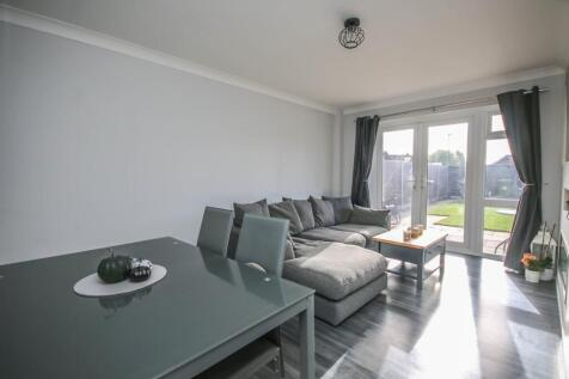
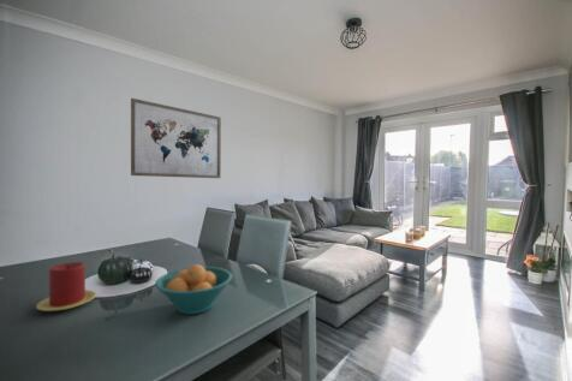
+ wall art (180, 143)
+ candle (67, 284)
+ fruit bowl (195, 285)
